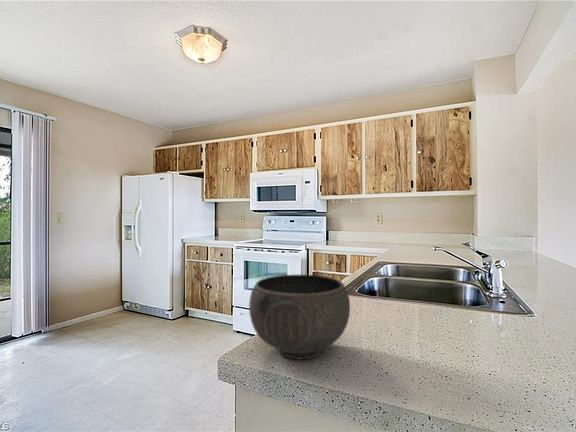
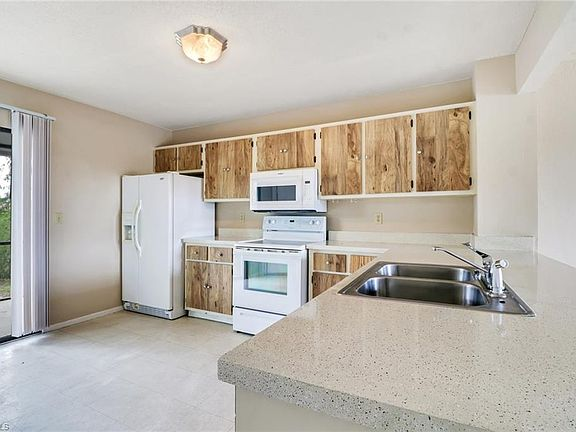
- bowl (299, 316)
